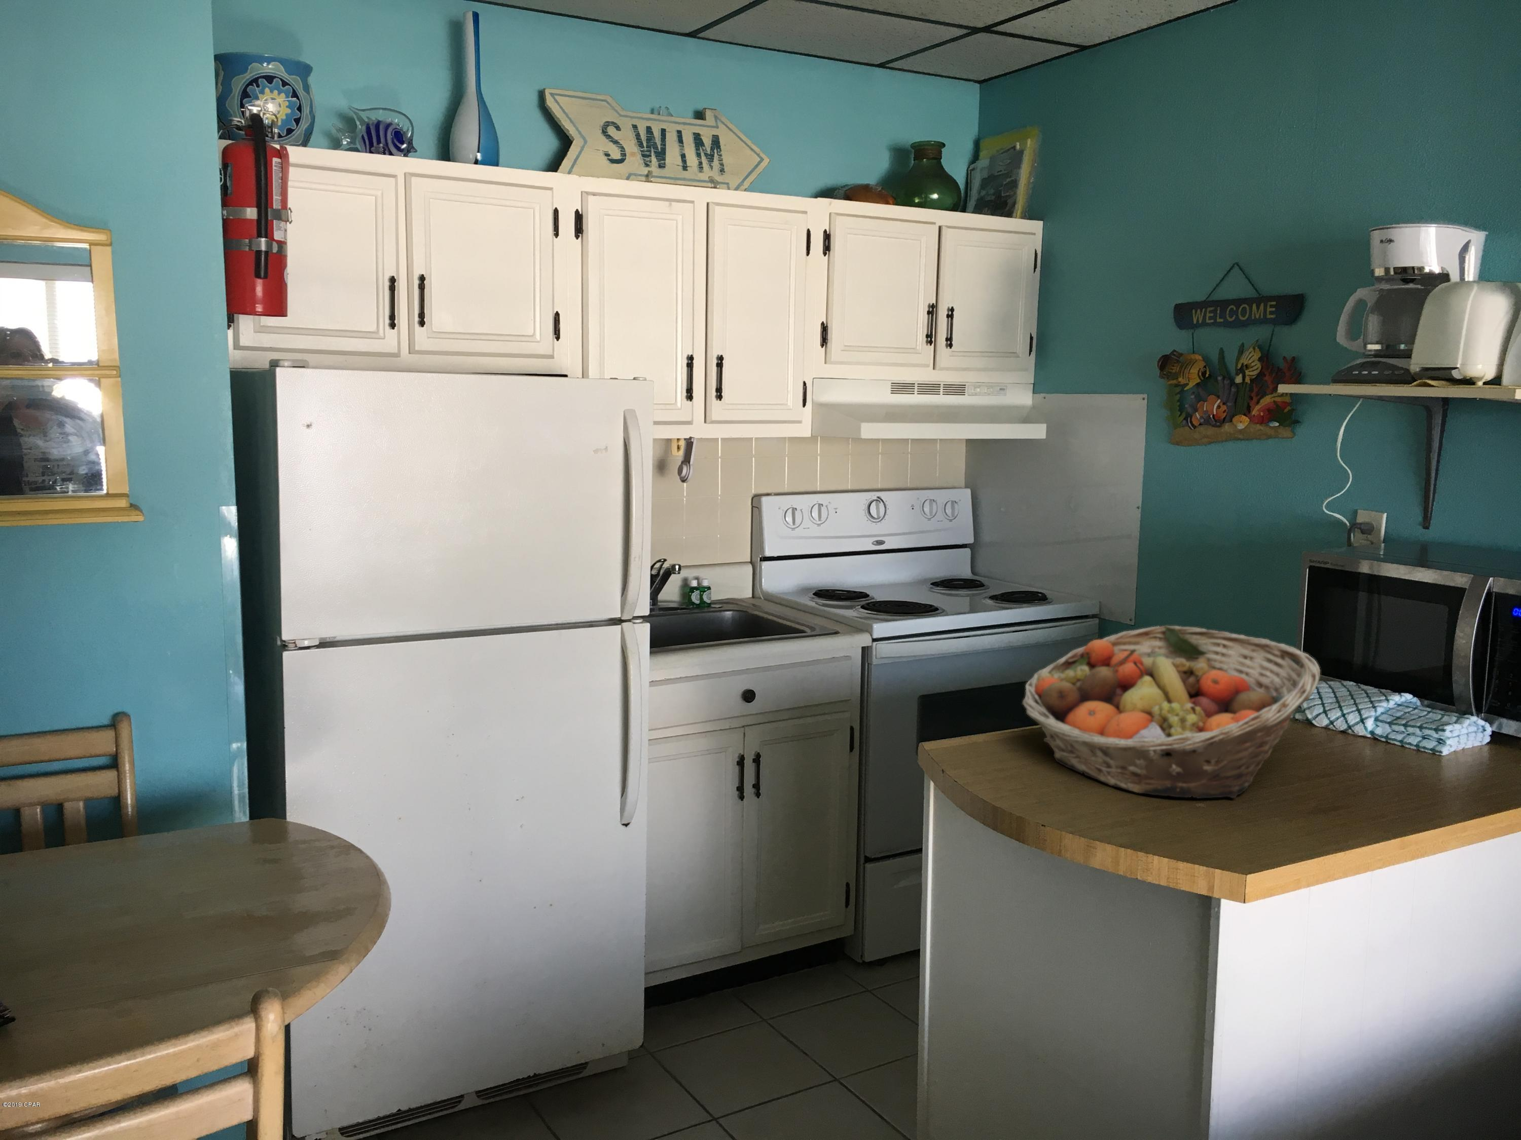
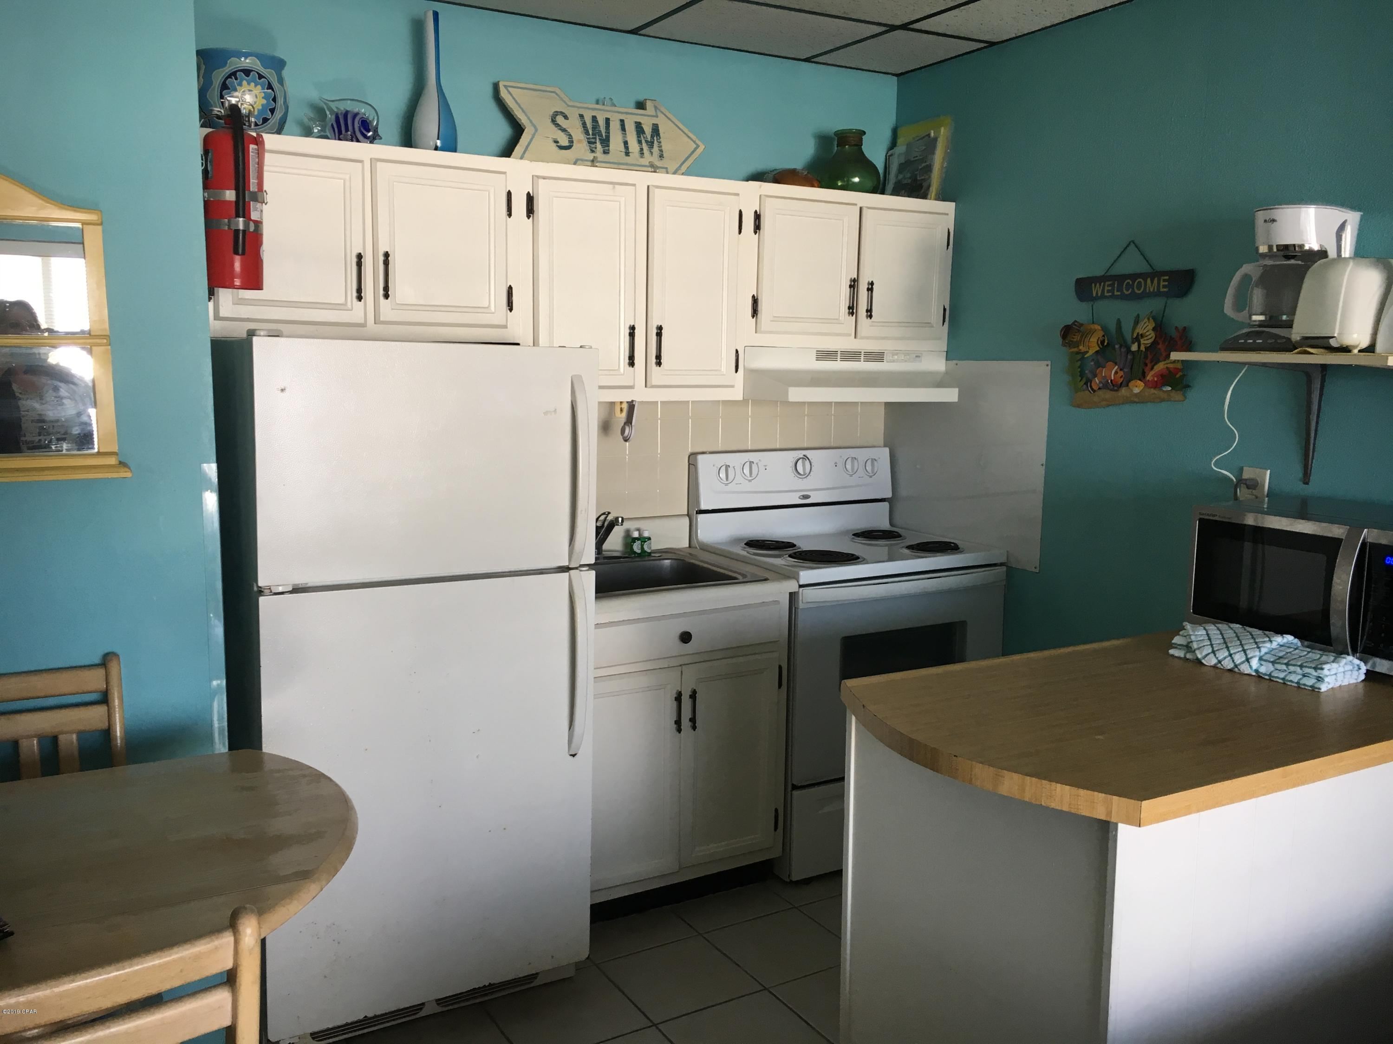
- fruit basket (1162, 704)
